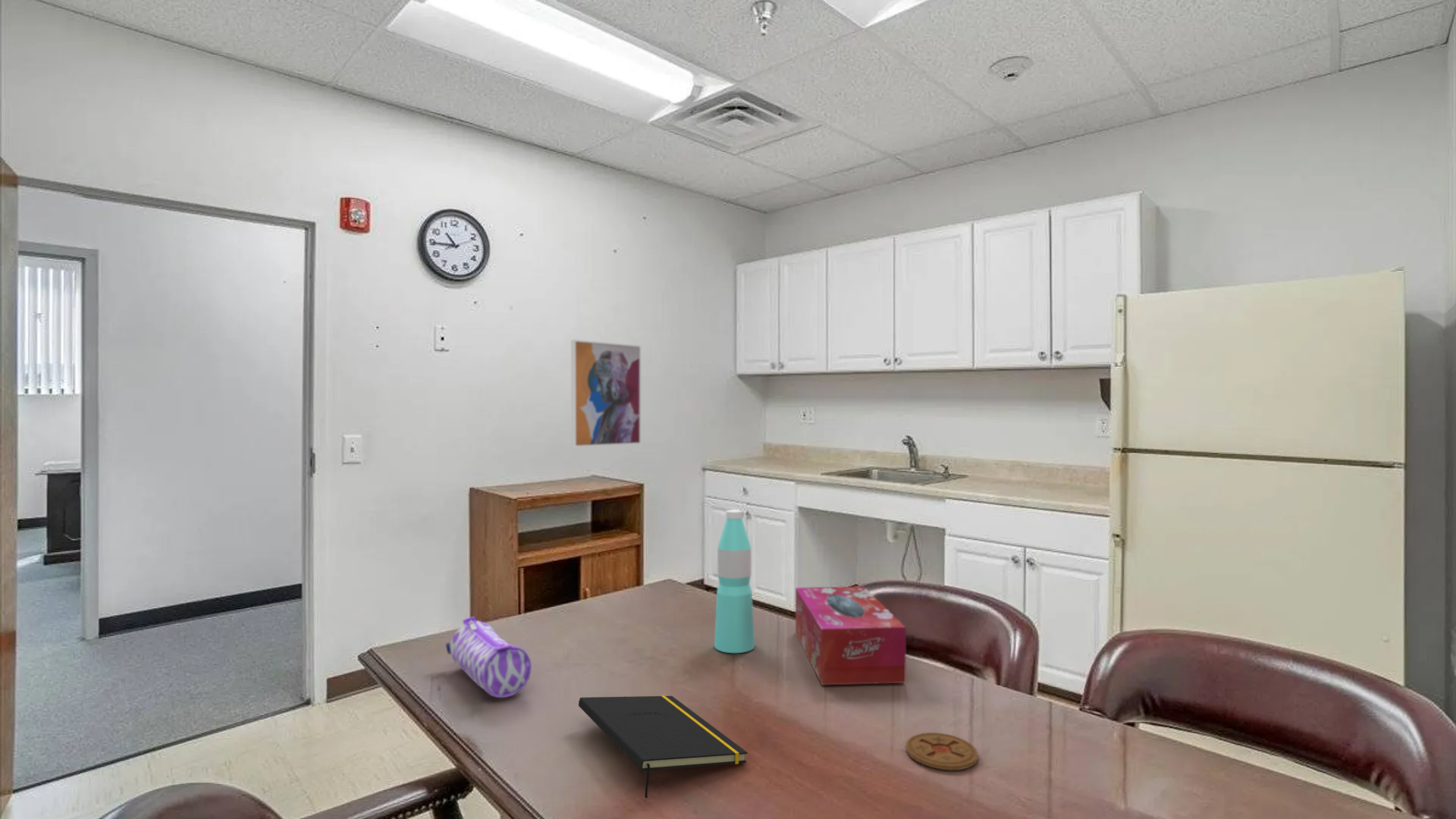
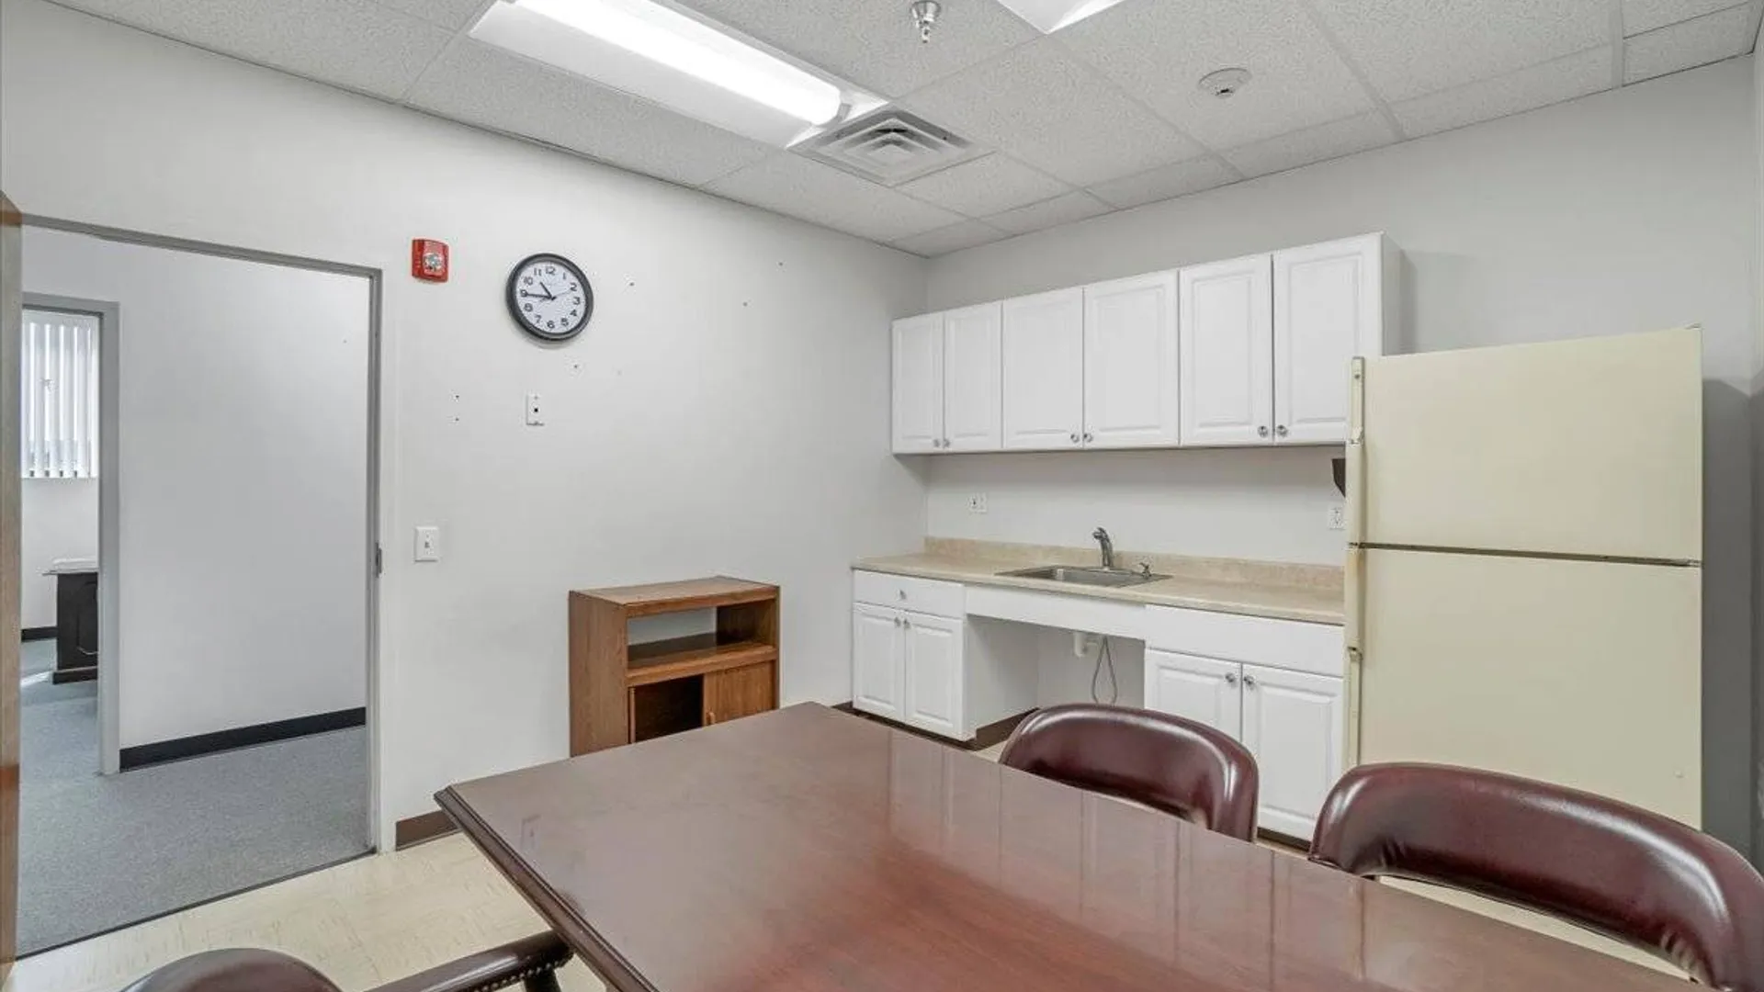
- notepad (658, 728)
- water bottle (734, 578)
- tissue box (845, 630)
- pencil case (489, 654)
- wall art (607, 394)
- coaster (941, 750)
